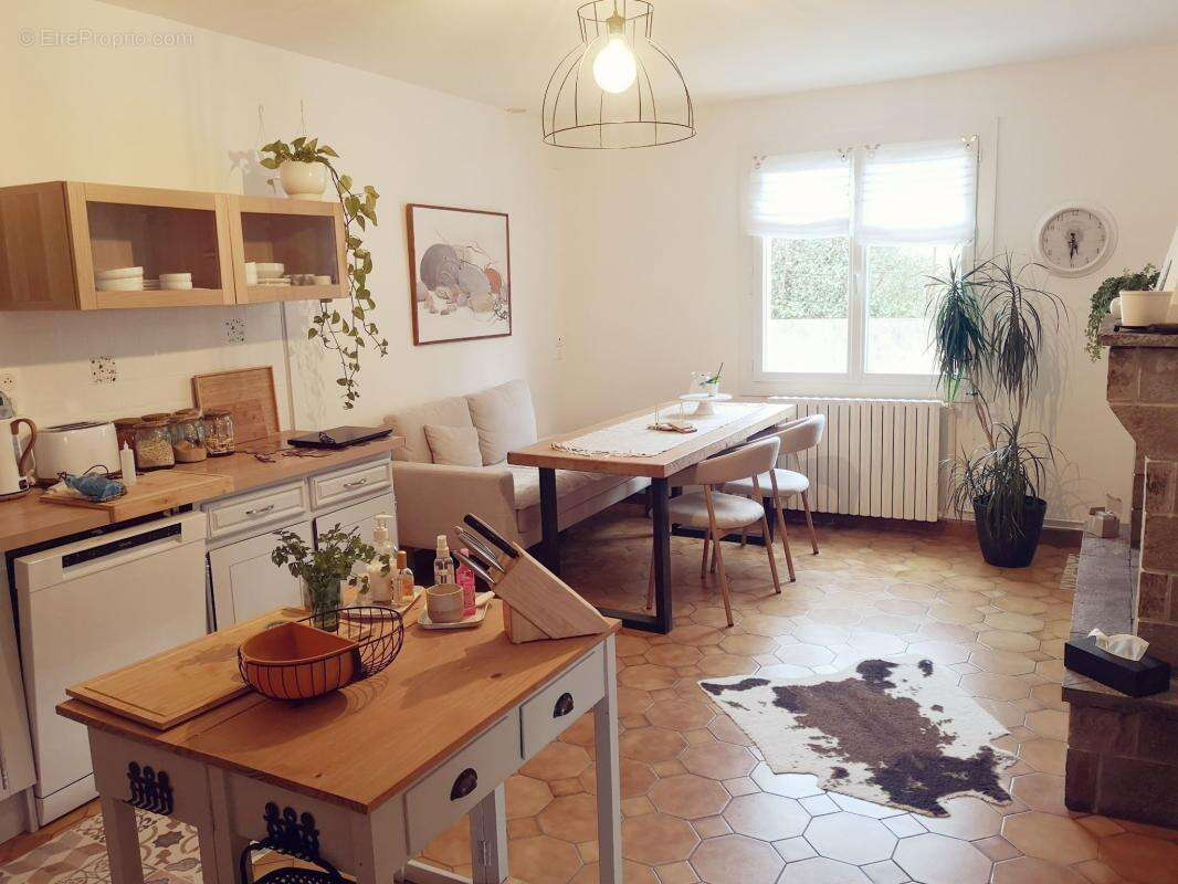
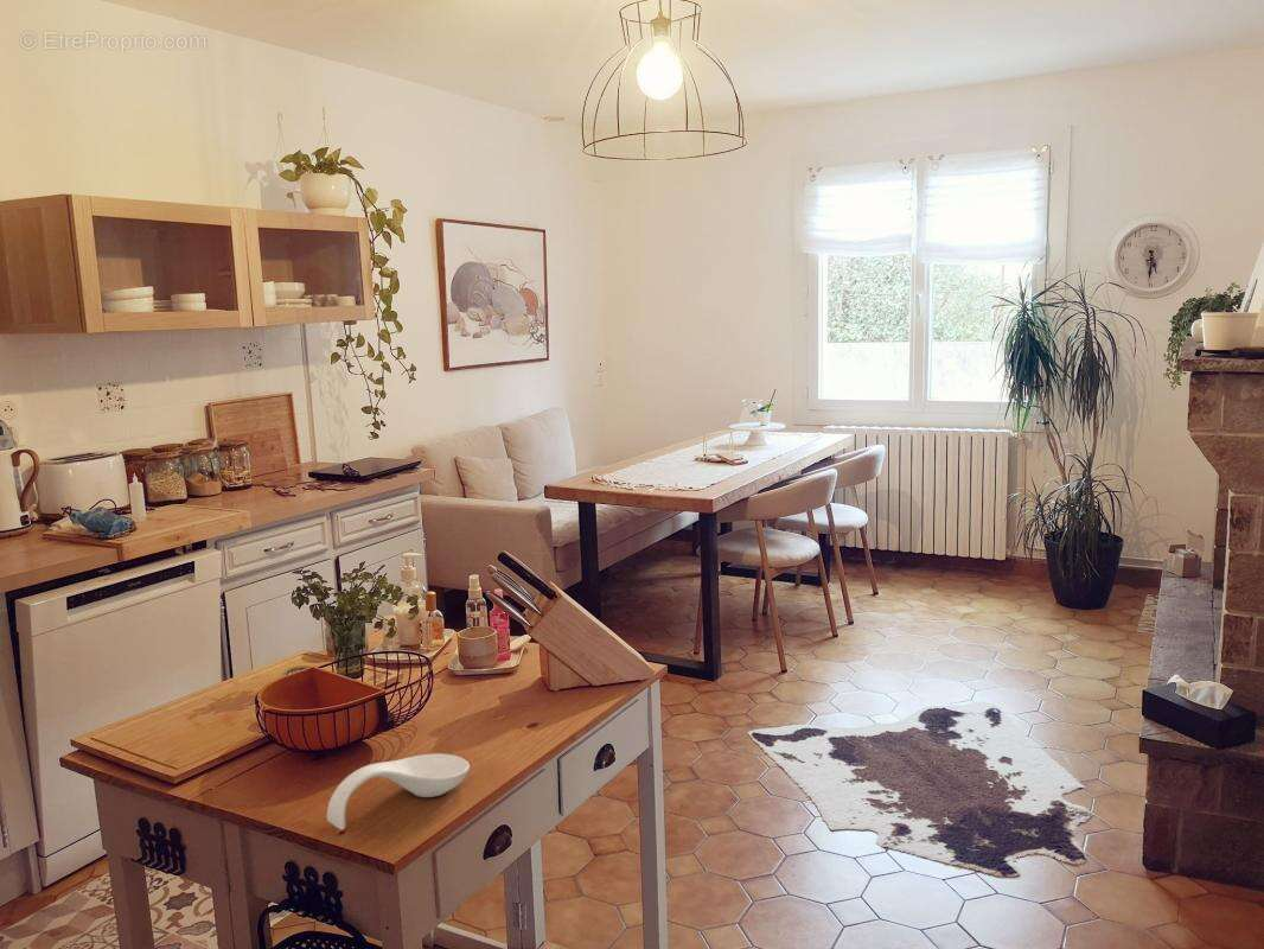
+ spoon rest (401, 779)
